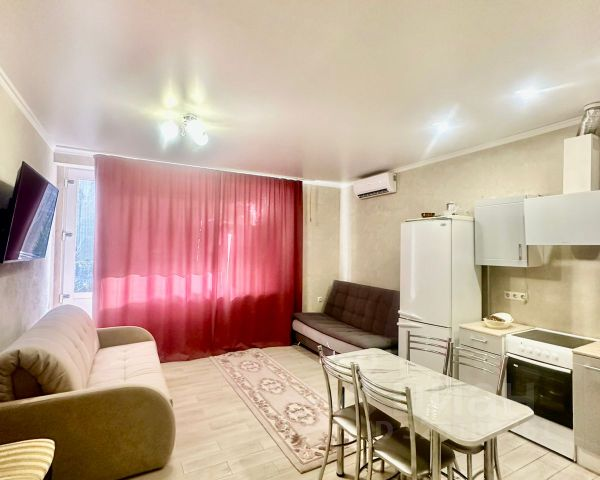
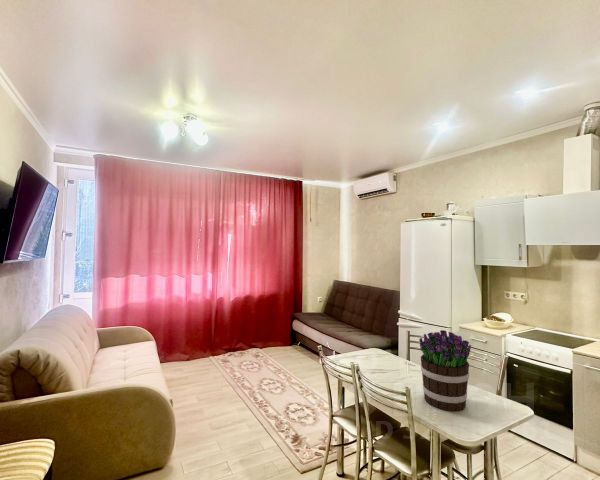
+ bouquet (444, 366)
